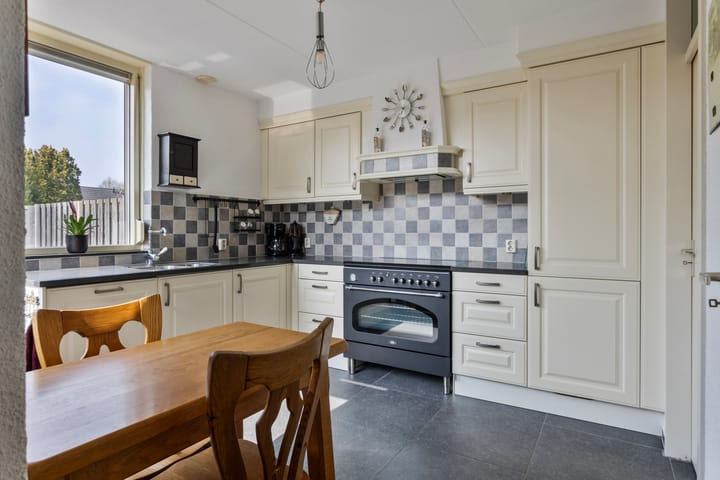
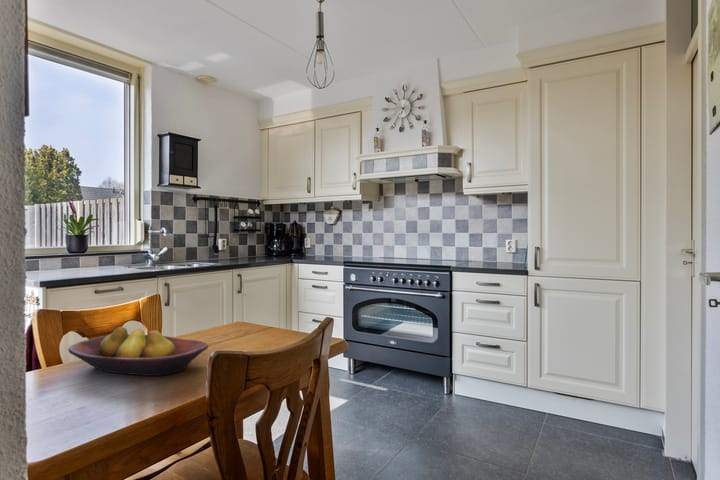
+ fruit bowl (139, 347)
